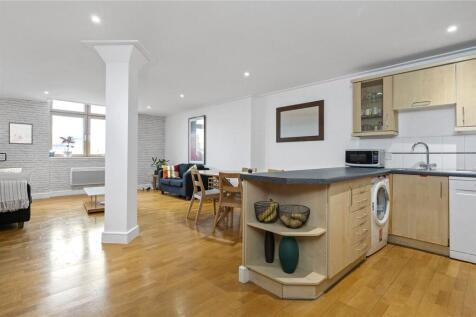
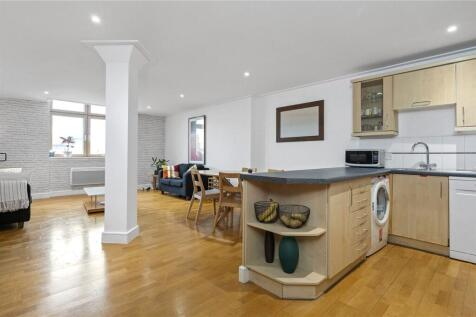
- wall art (21, 133)
